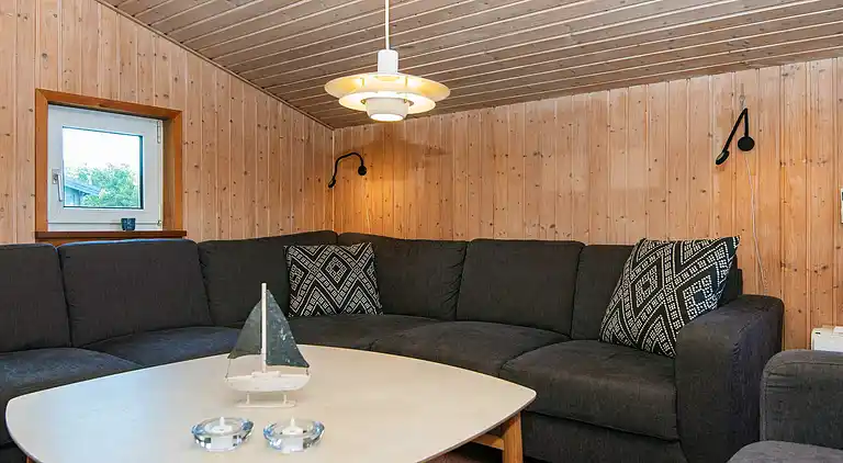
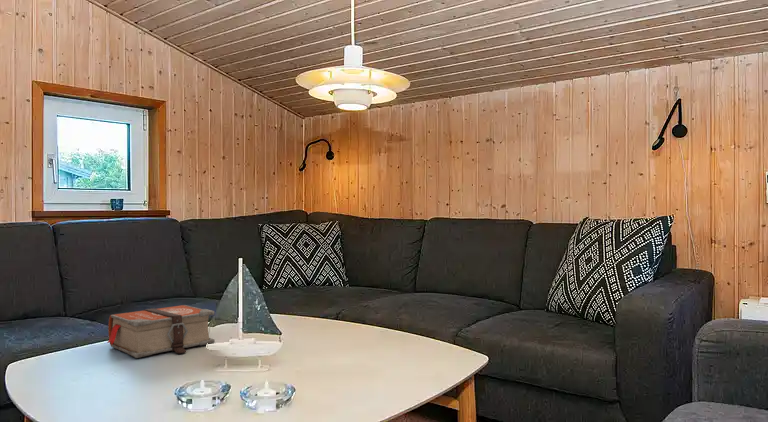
+ bible (161, 329)
